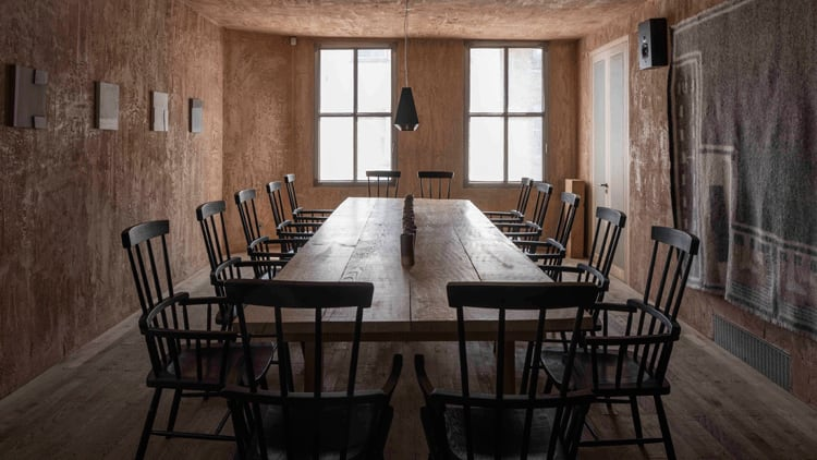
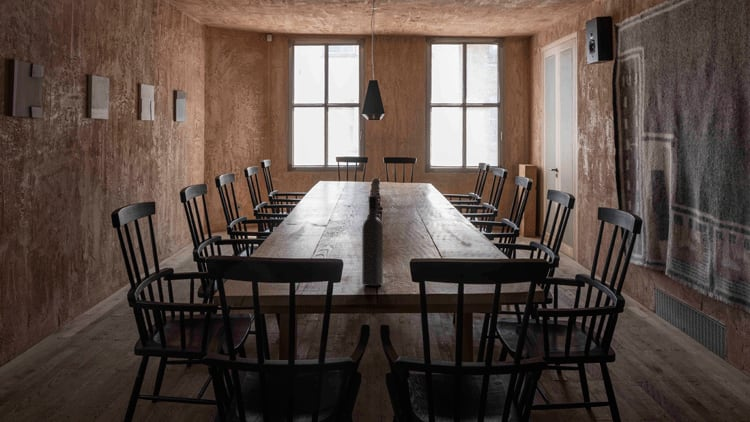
+ wine bottle (372, 240)
